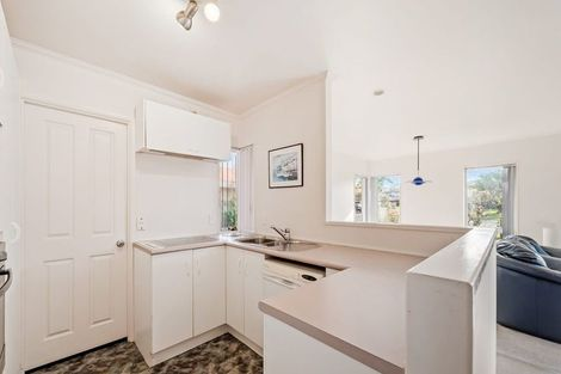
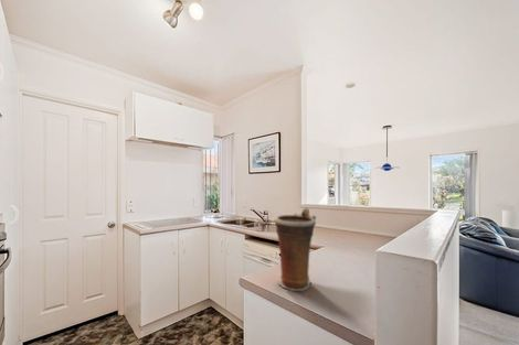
+ vase (296, 246)
